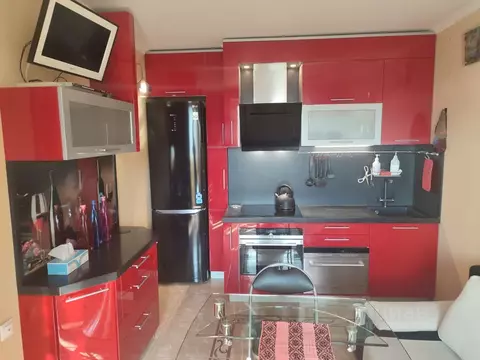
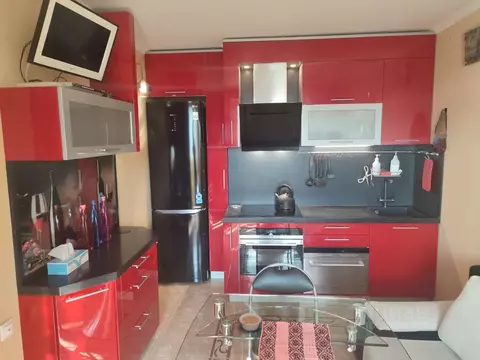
+ legume (250, 322)
